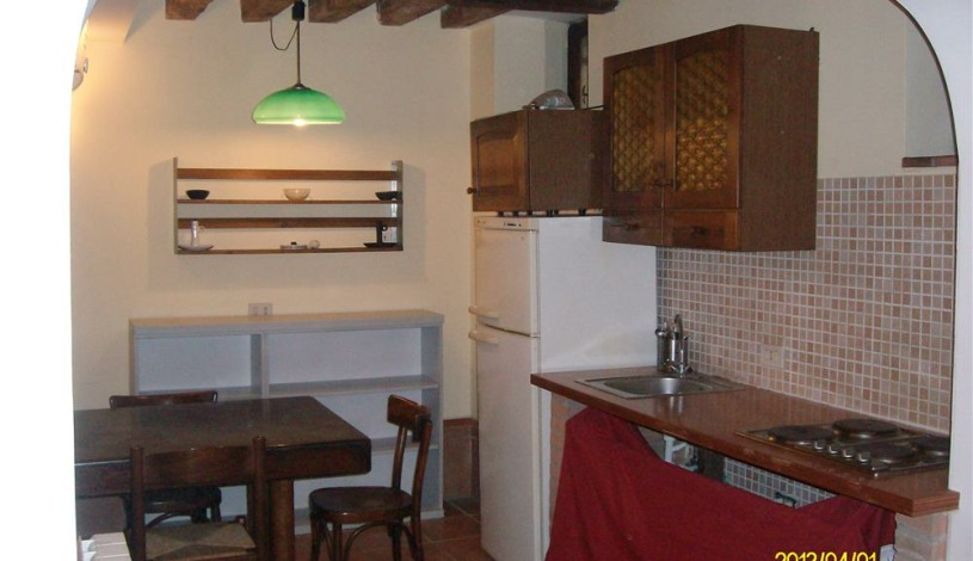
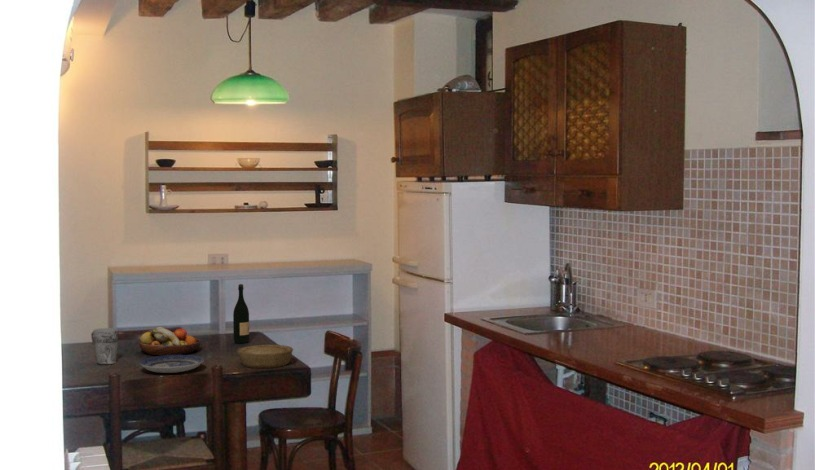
+ bowl (265, 356)
+ cup (106, 346)
+ wine bottle (241, 313)
+ plate (172, 365)
+ fruit bowl (170, 339)
